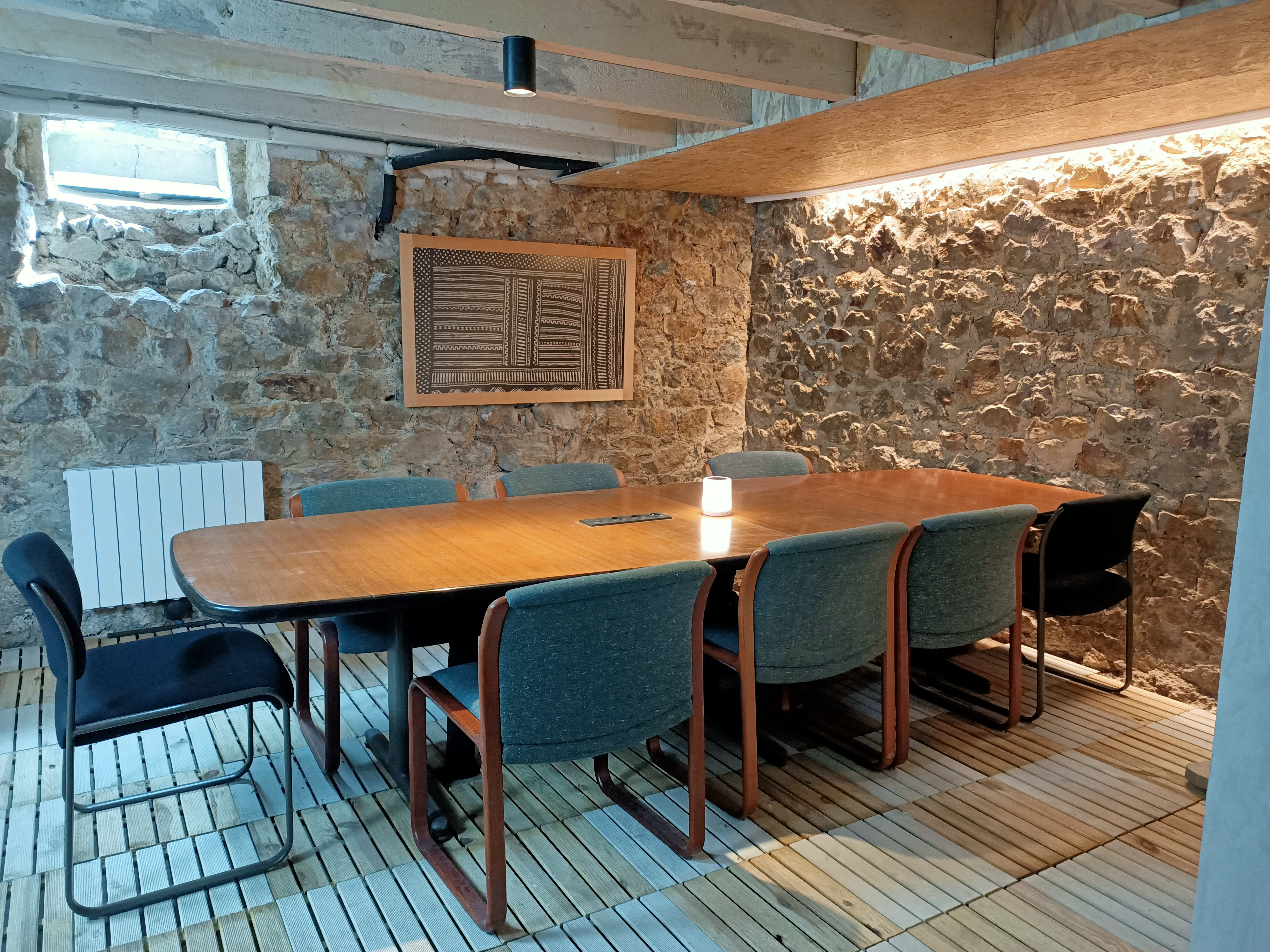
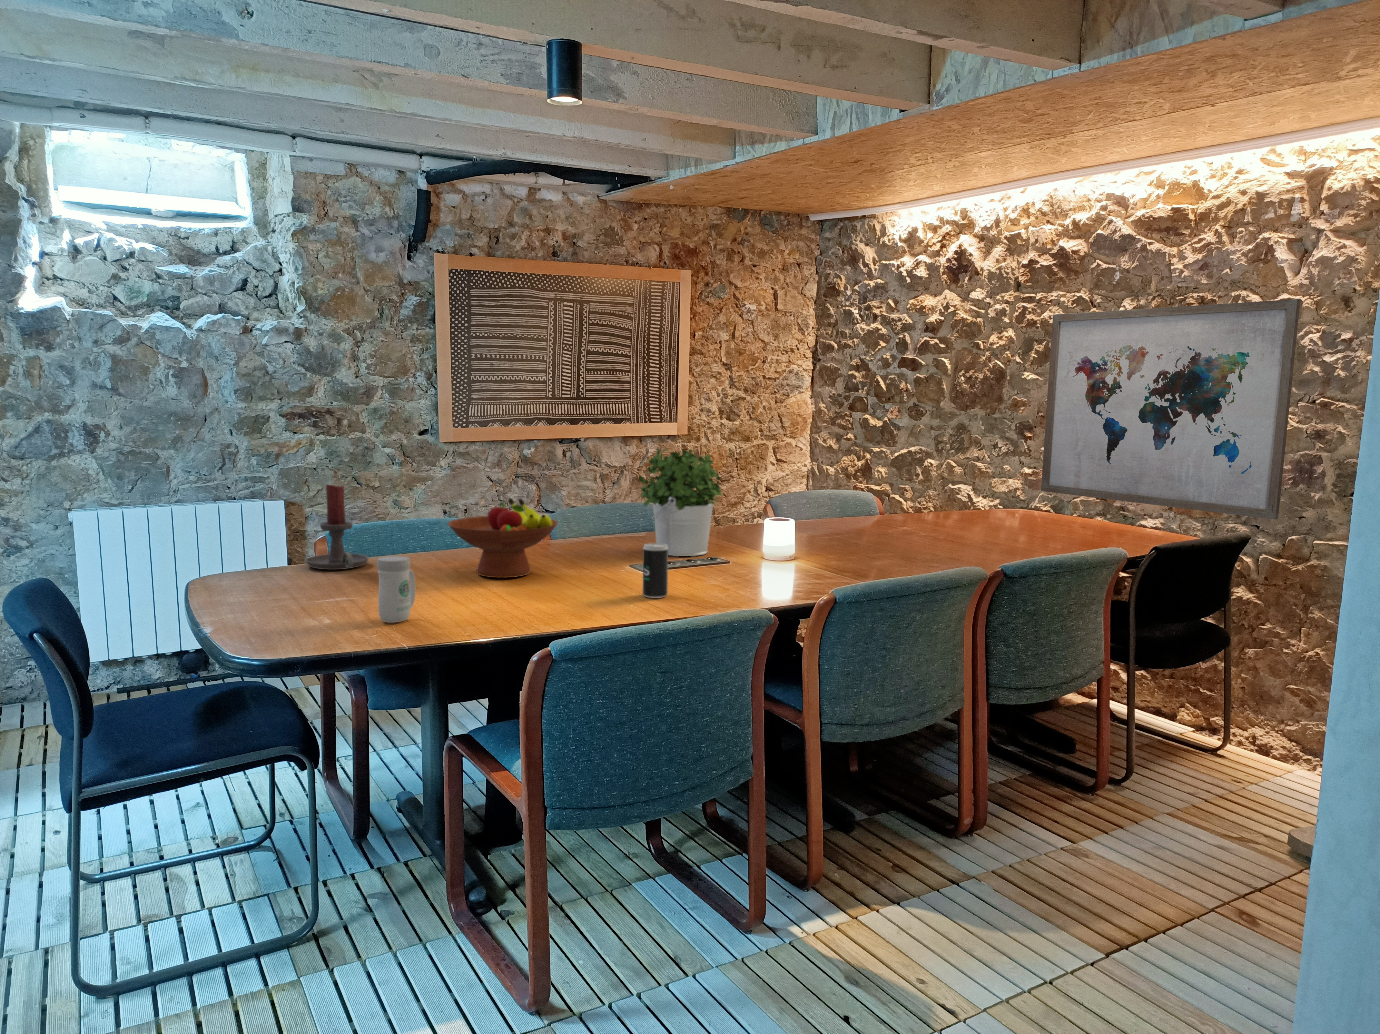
+ candle holder (338, 526)
+ beverage can (655, 570)
+ potted plant (678, 500)
+ mug (398, 588)
+ fruit bowl (503, 538)
+ wall art (1154, 406)
